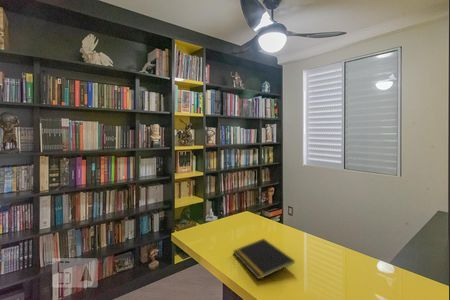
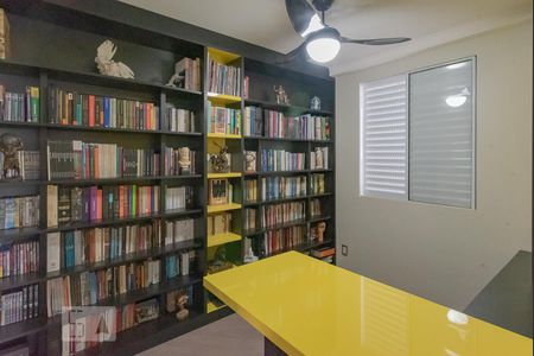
- notepad (261, 256)
